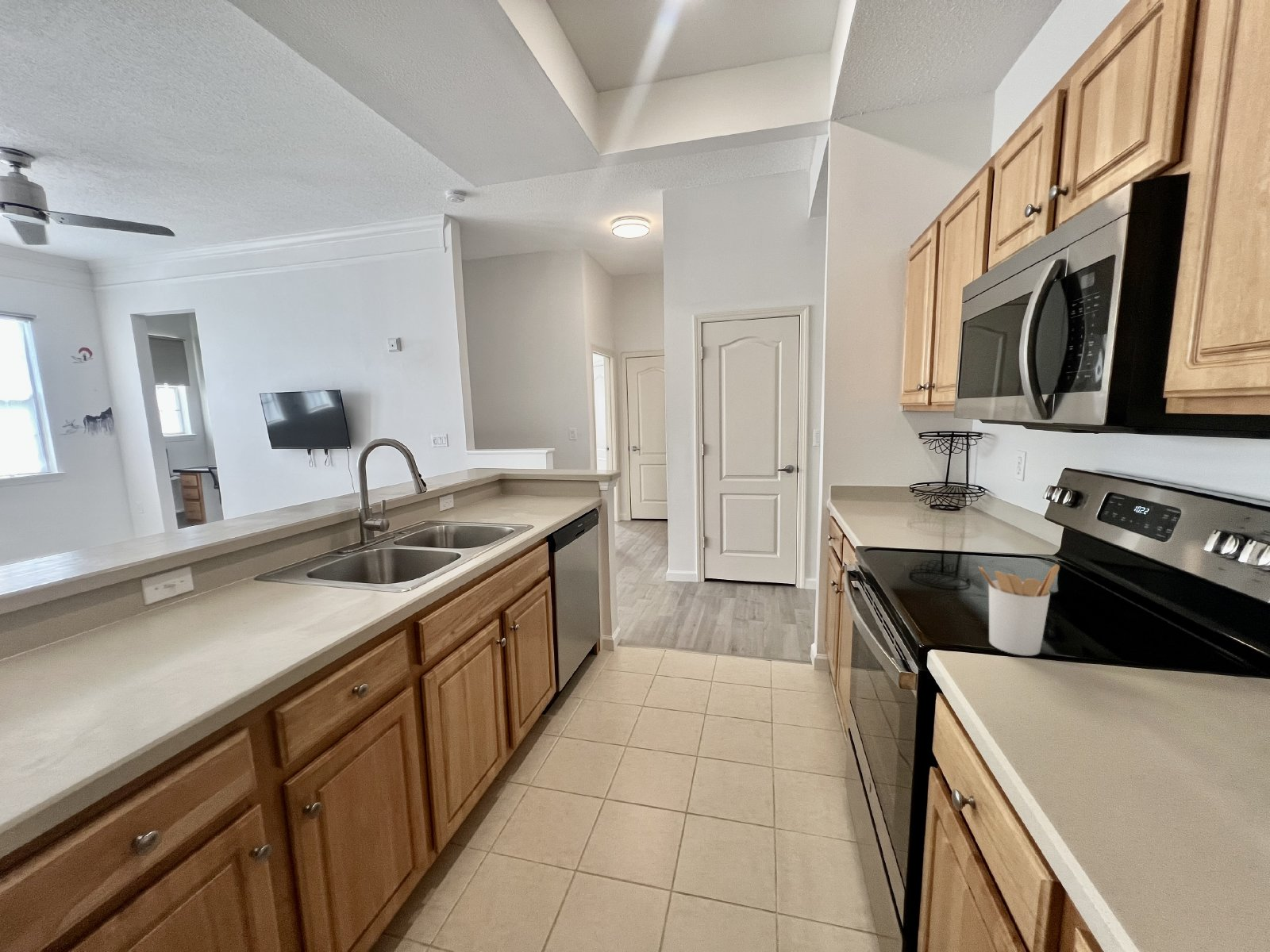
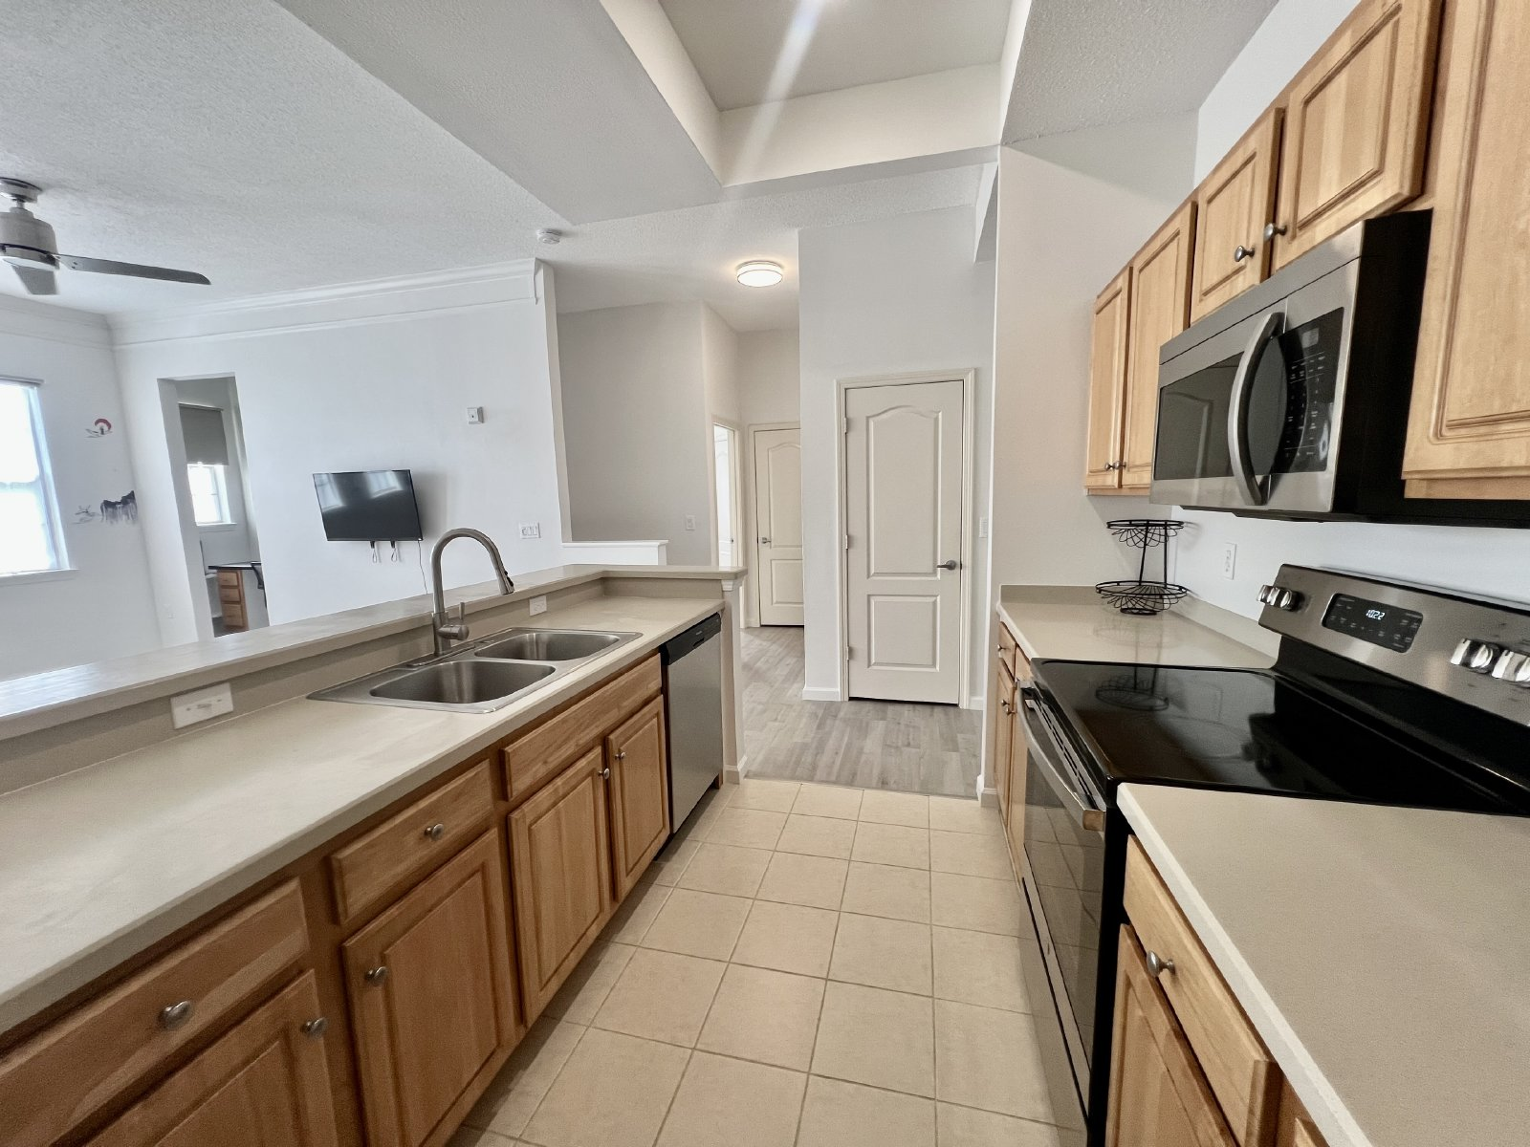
- utensil holder (1016, 607)
